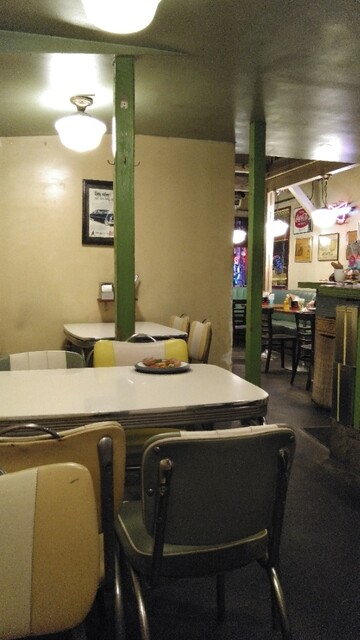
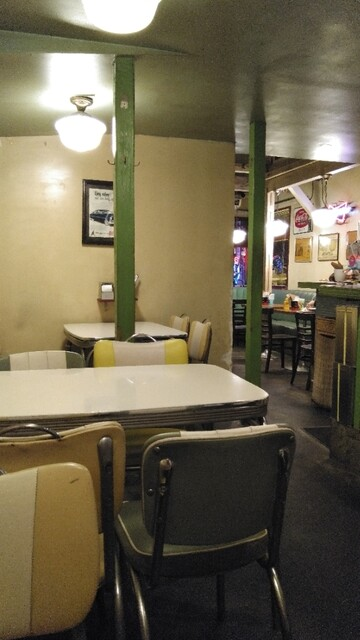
- plate (162, 363)
